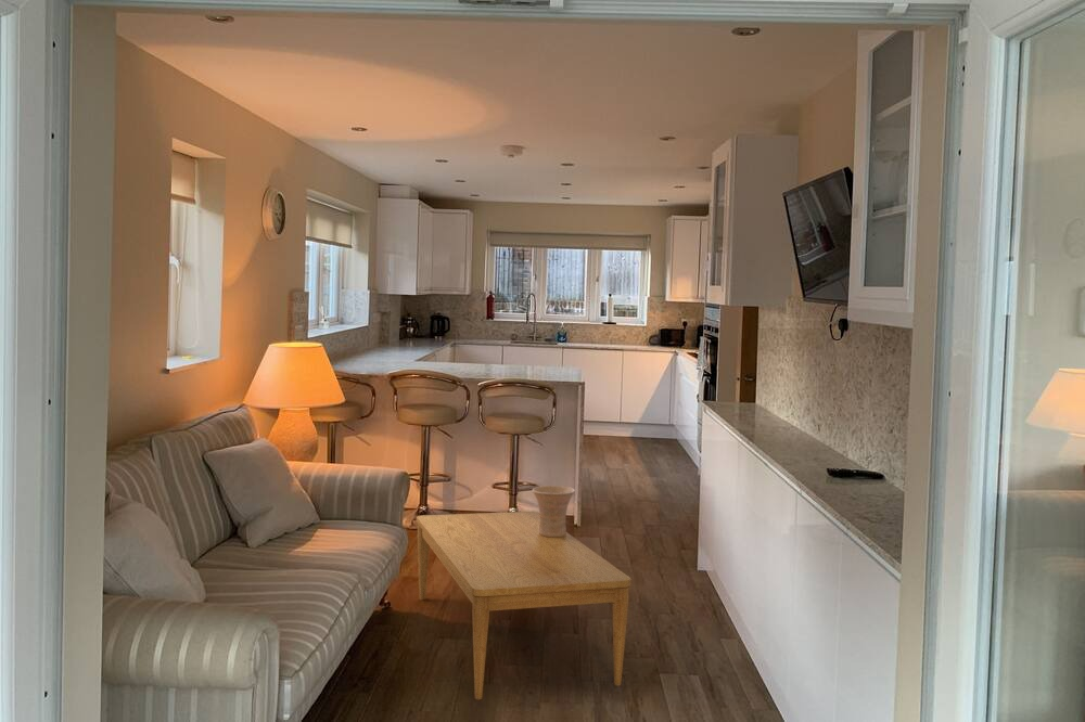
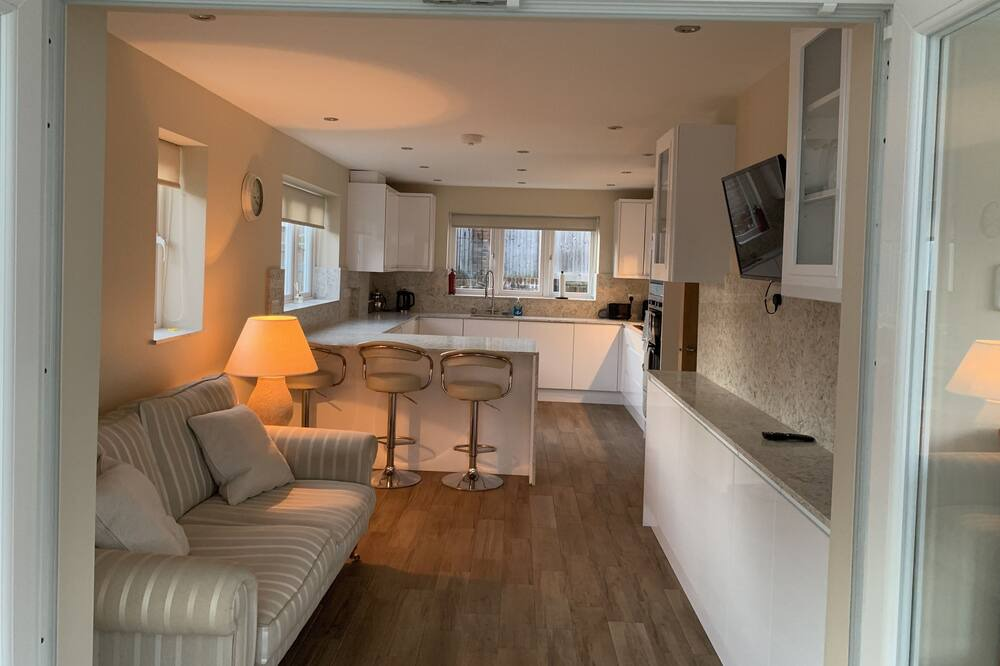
- coffee table (509, 591)
- vase (552, 511)
